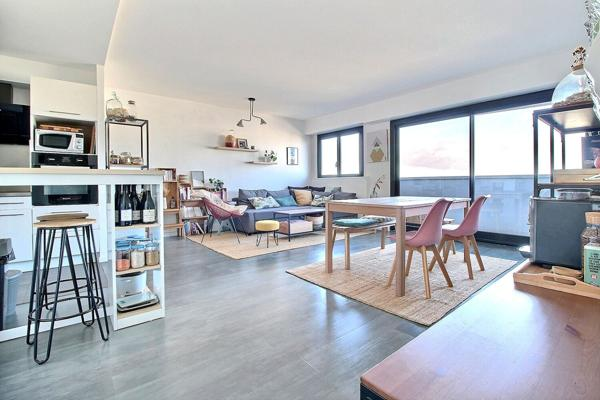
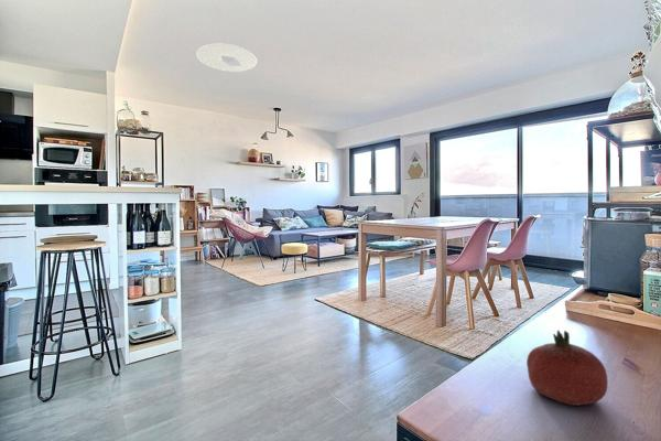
+ ceiling light (227, 55)
+ fruit (564, 362)
